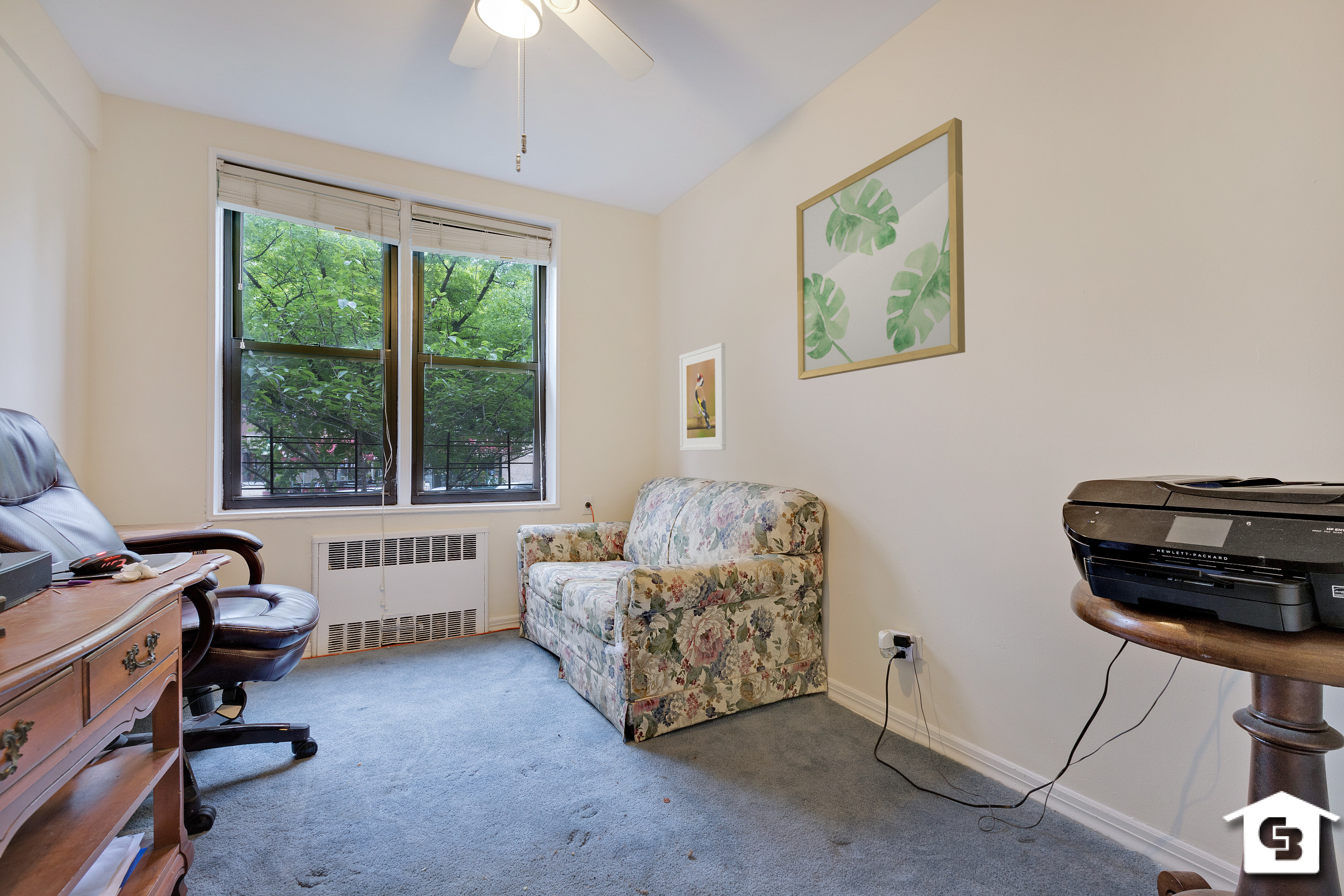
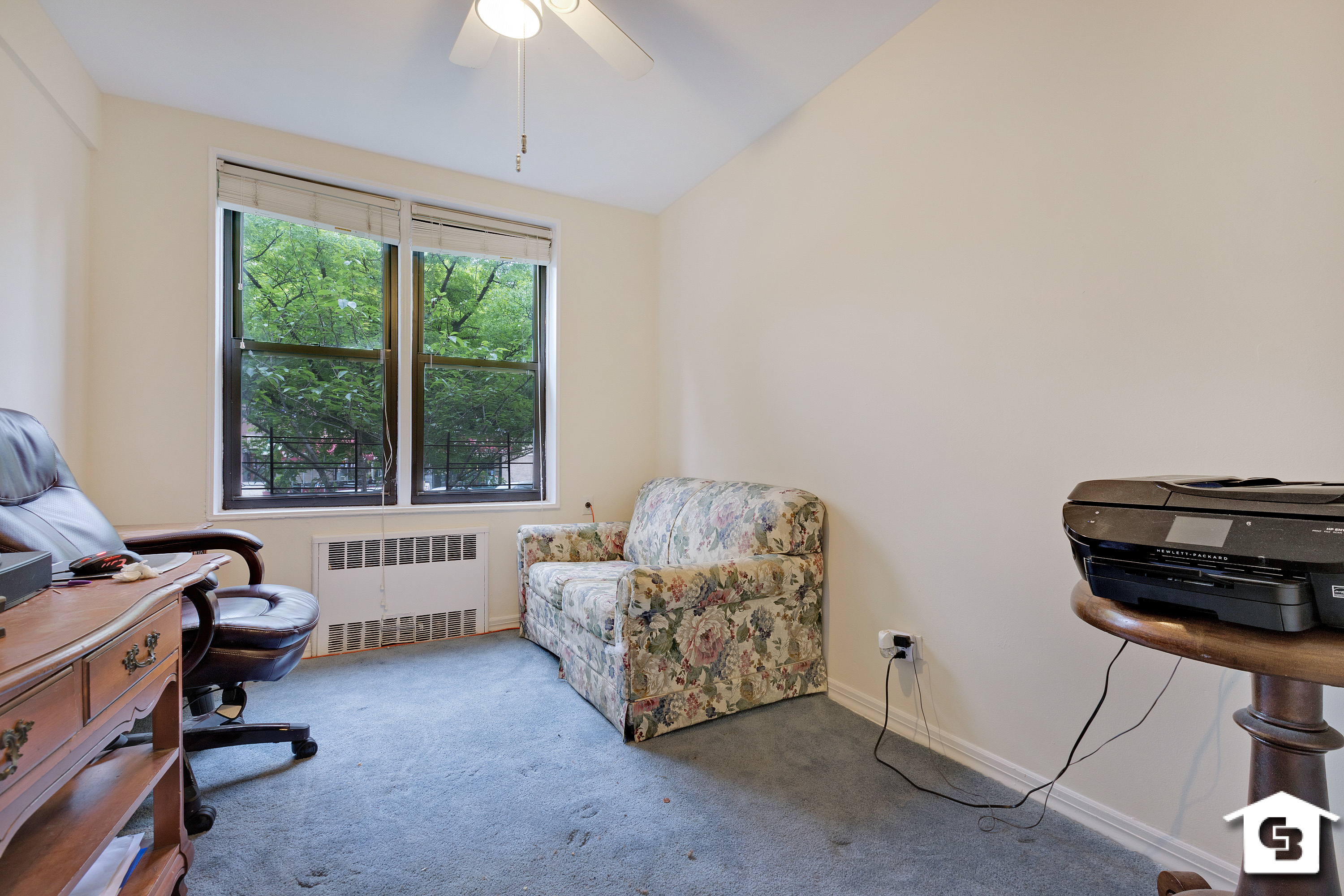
- wall art (868, 268)
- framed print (701, 400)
